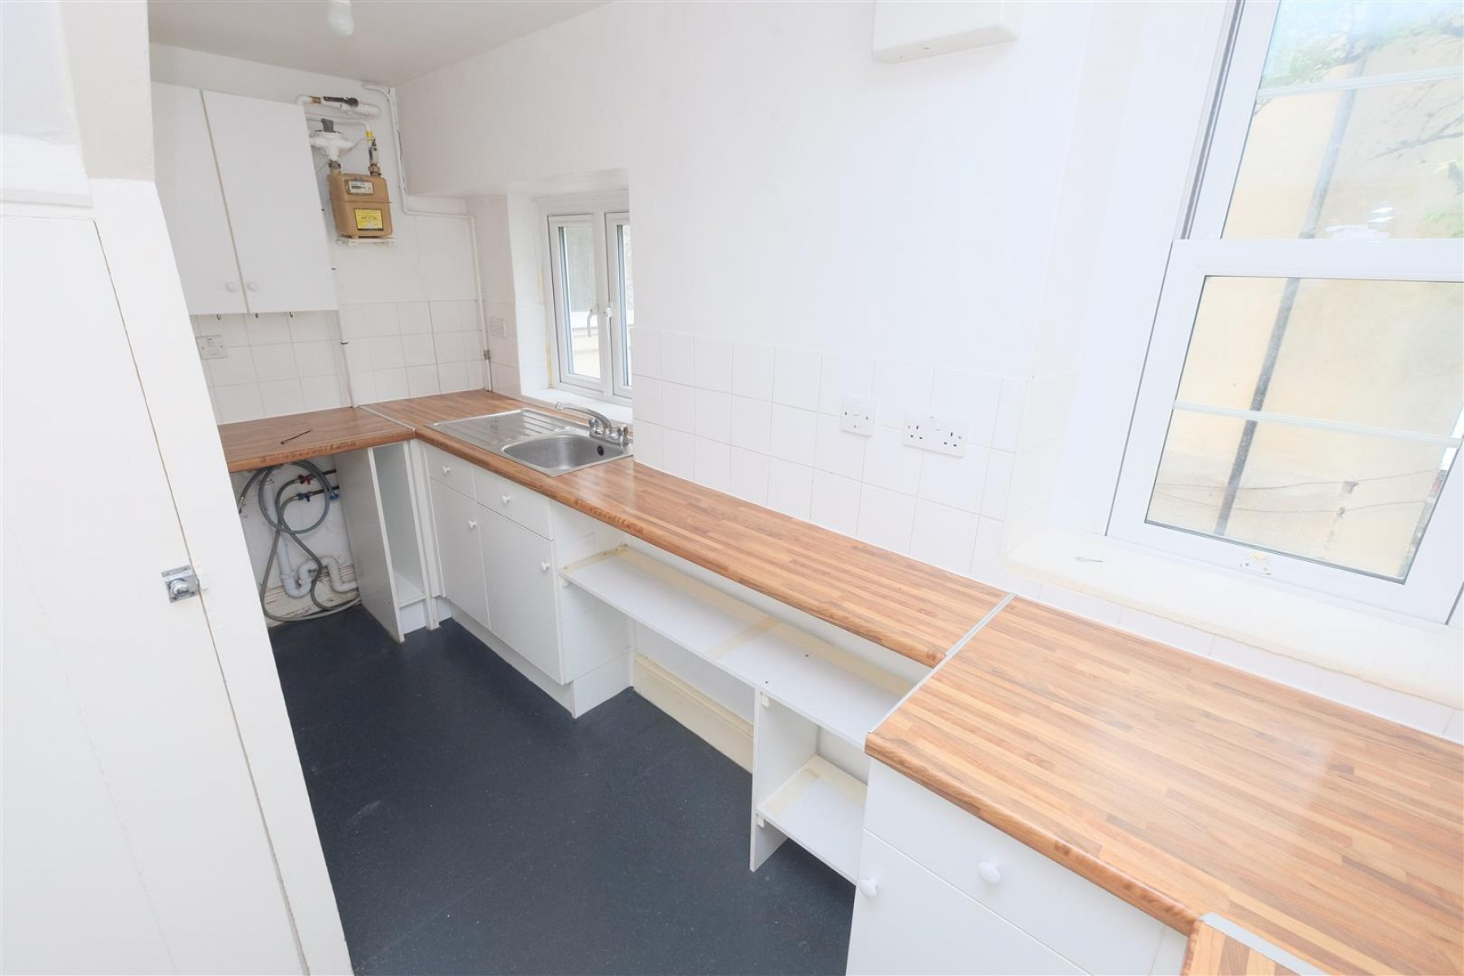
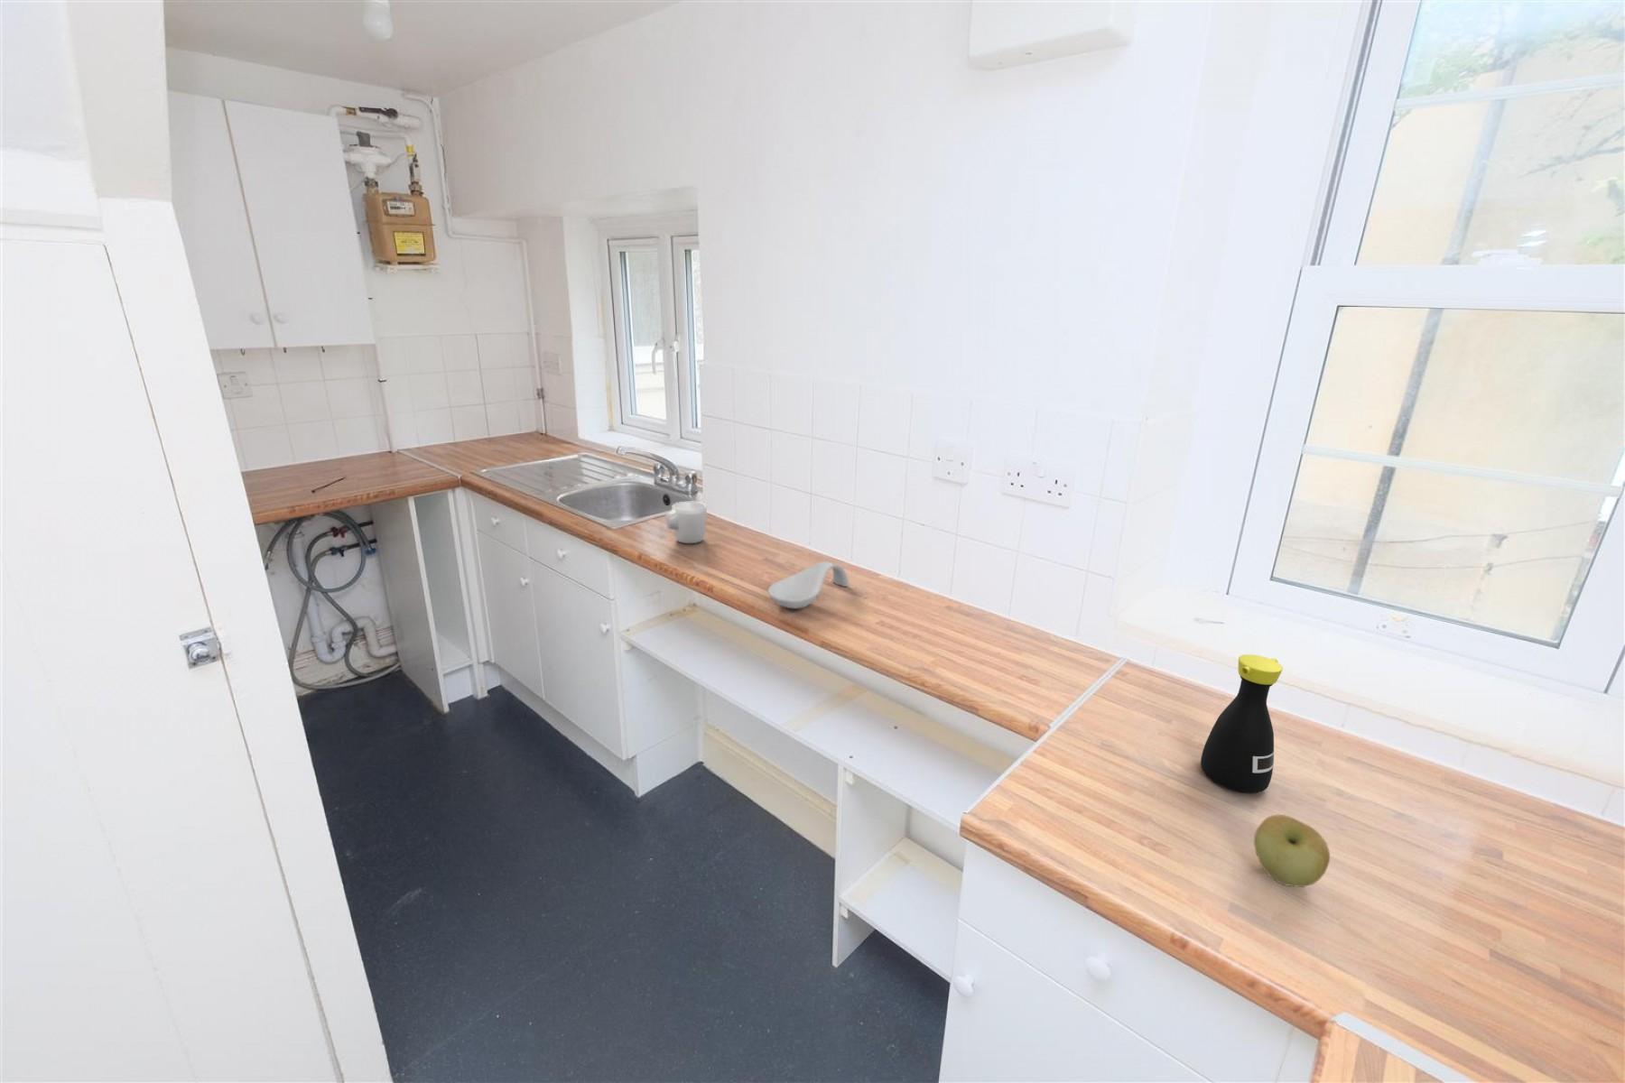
+ mug (686, 523)
+ bottle (1245, 722)
+ apple (1289, 853)
+ spoon rest (810, 583)
